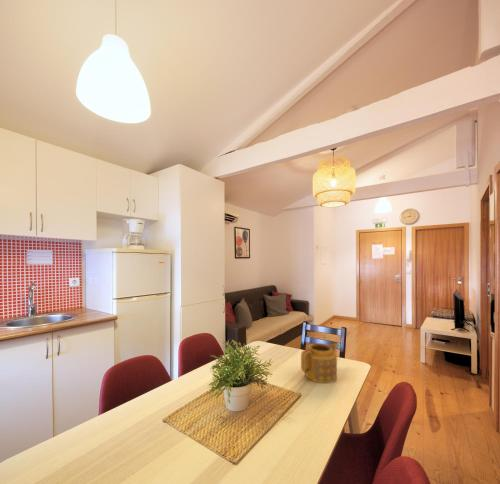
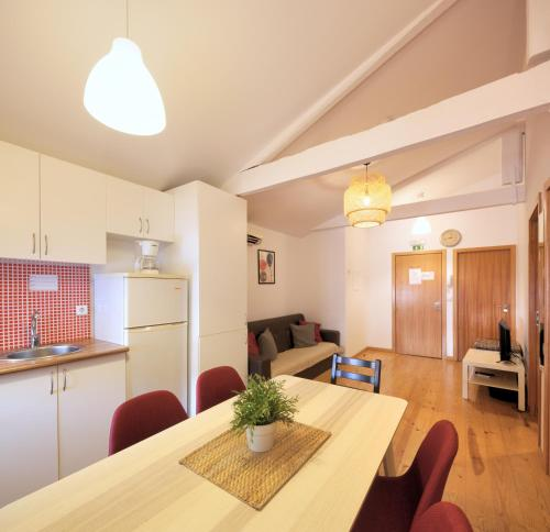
- teapot (321, 360)
